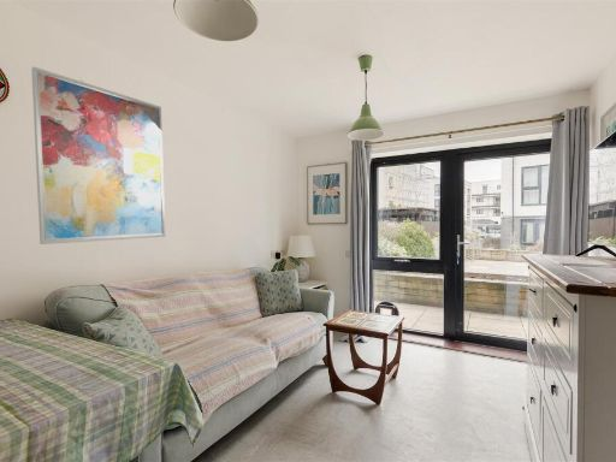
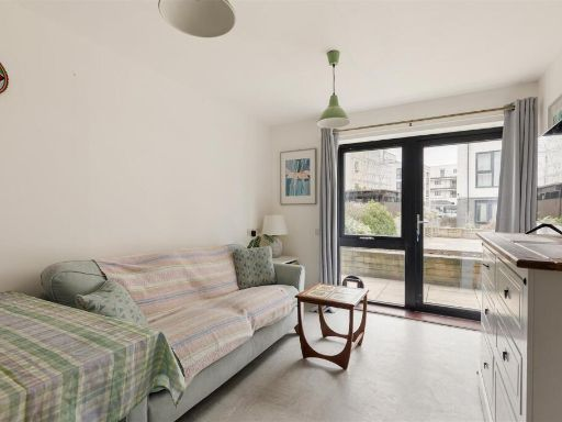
- wall art (108, 165)
